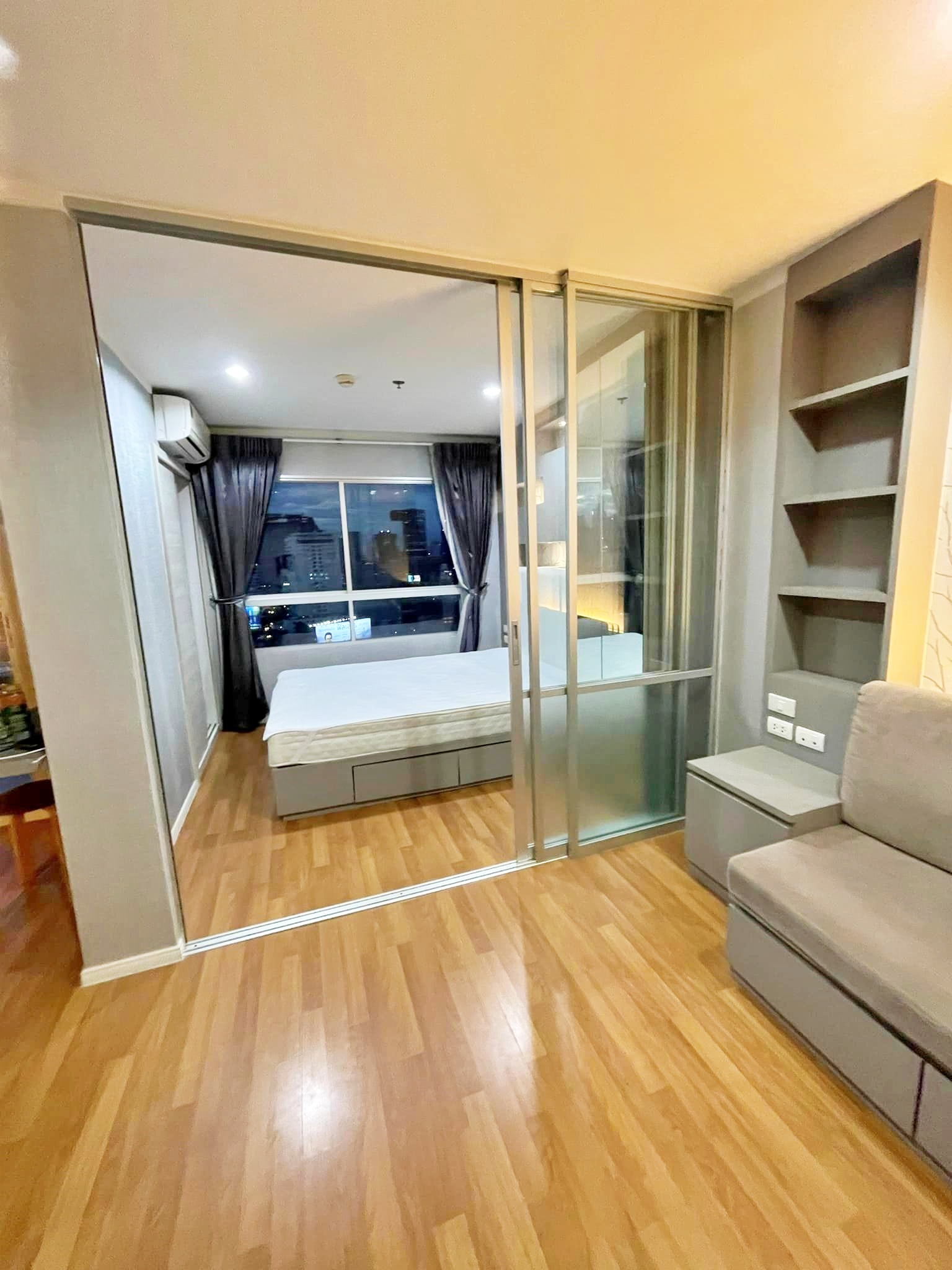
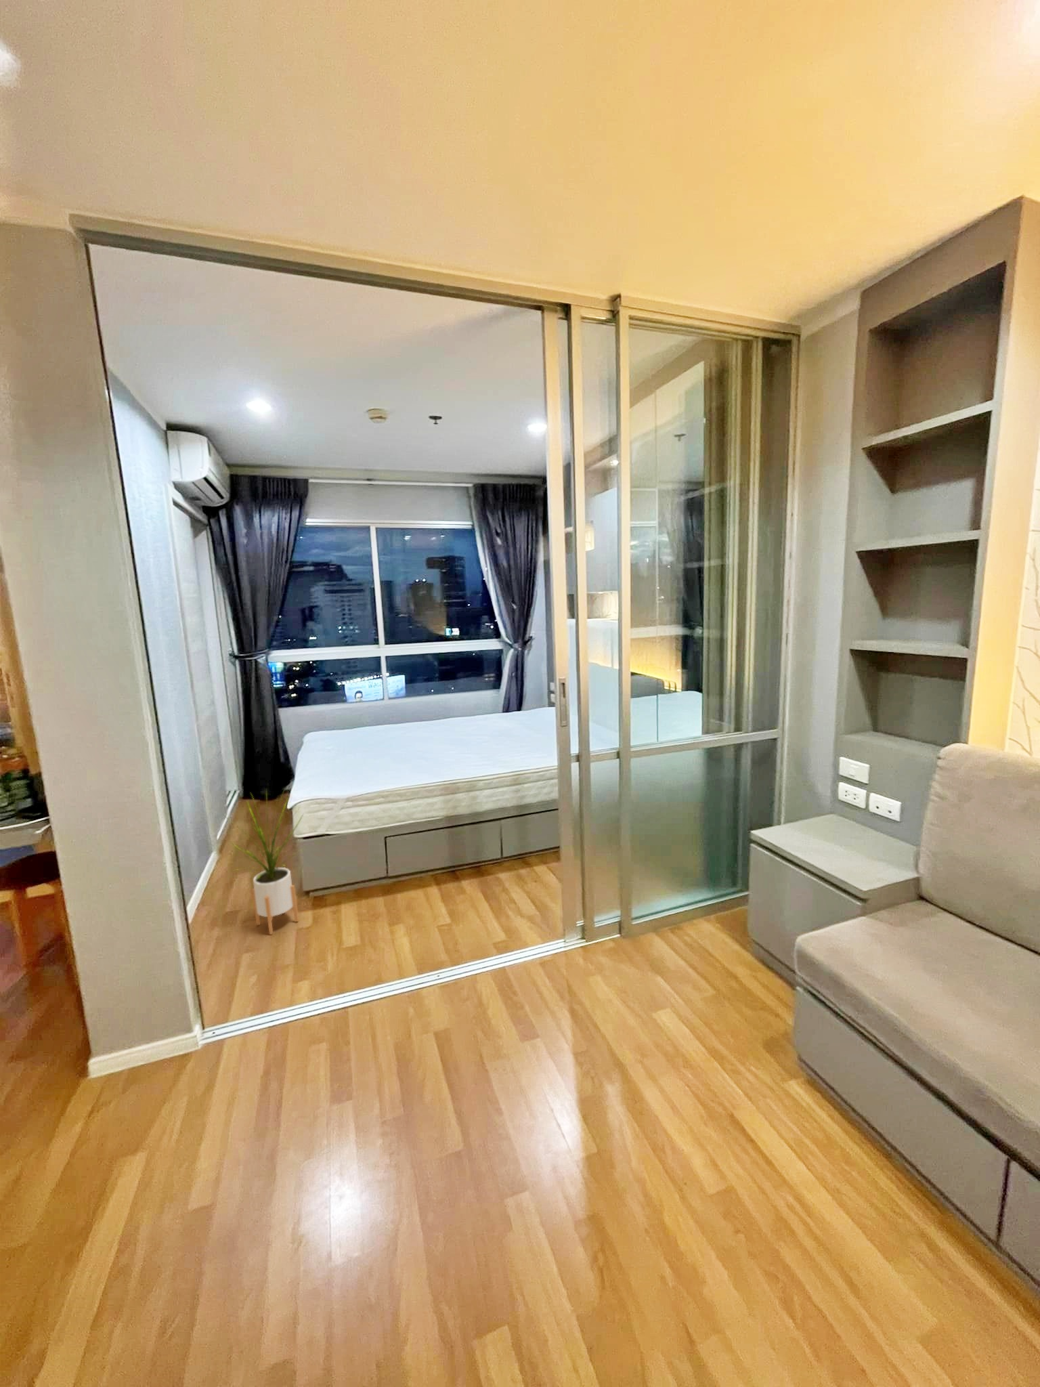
+ house plant (268, 861)
